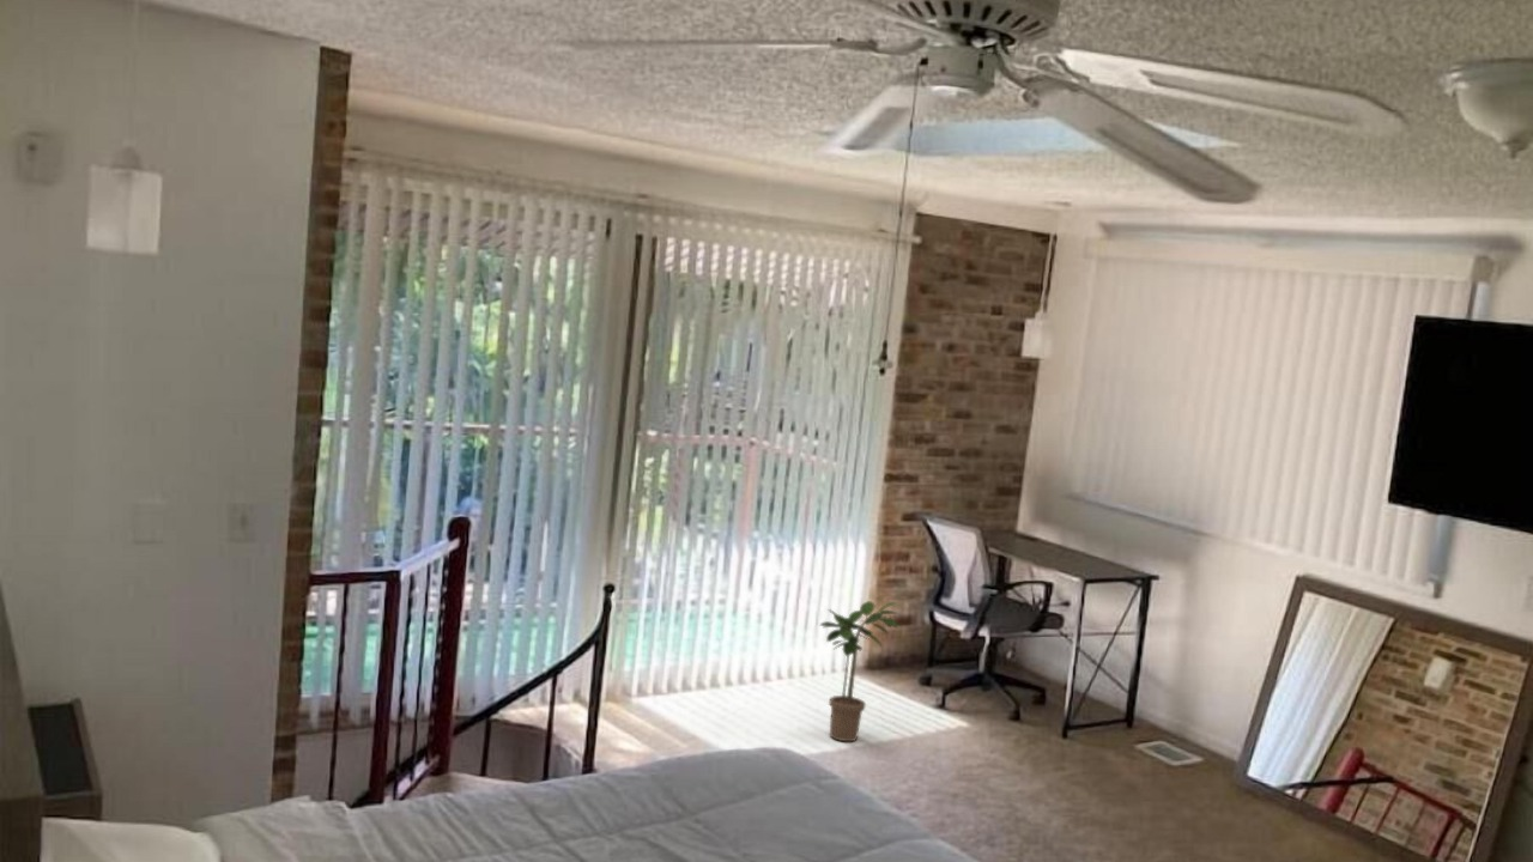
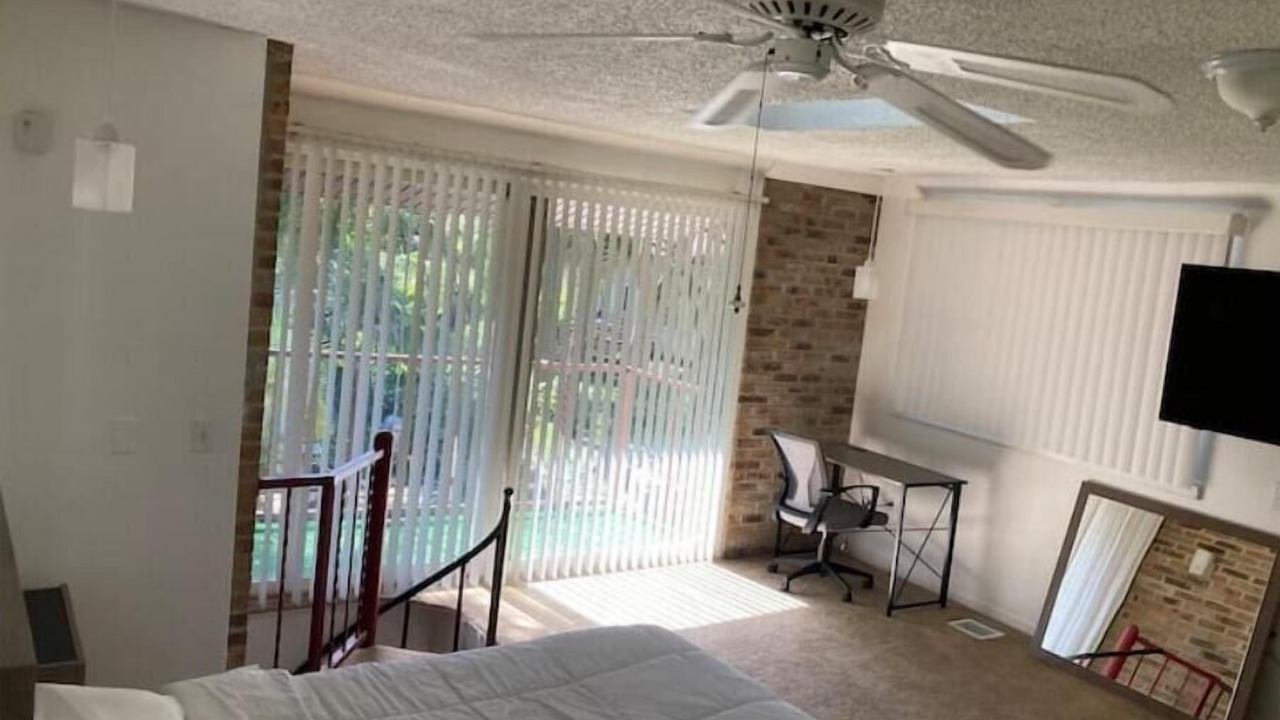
- potted plant (852, 666)
